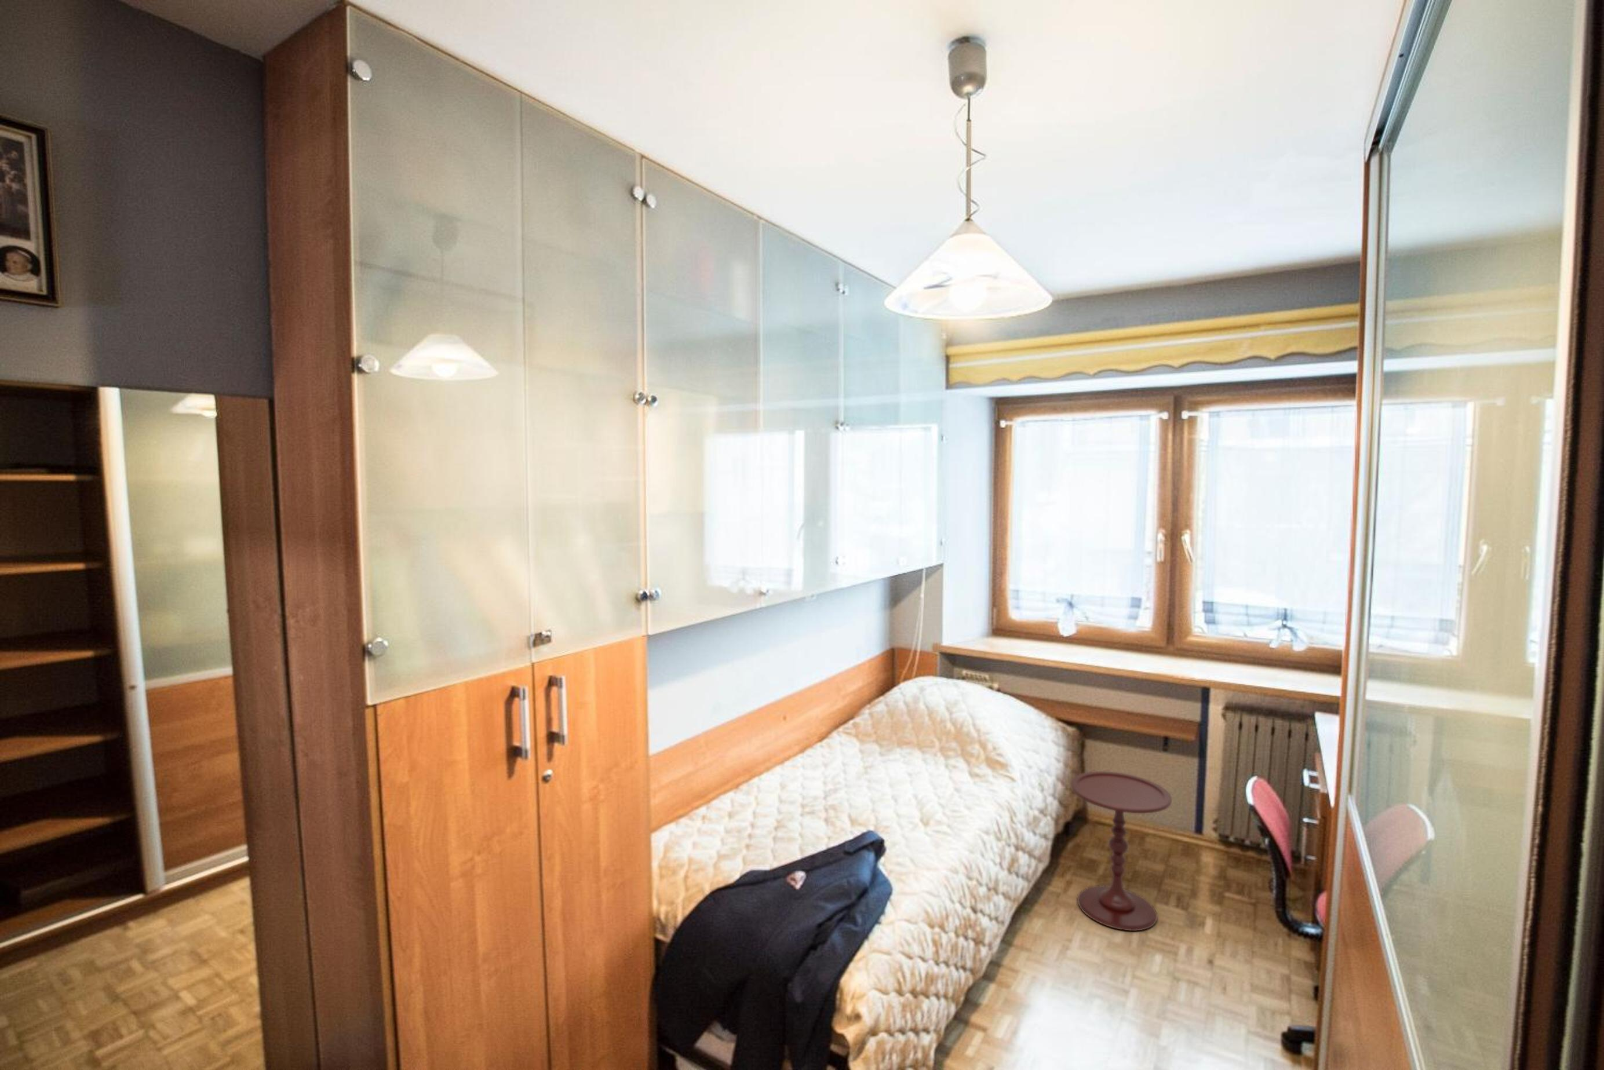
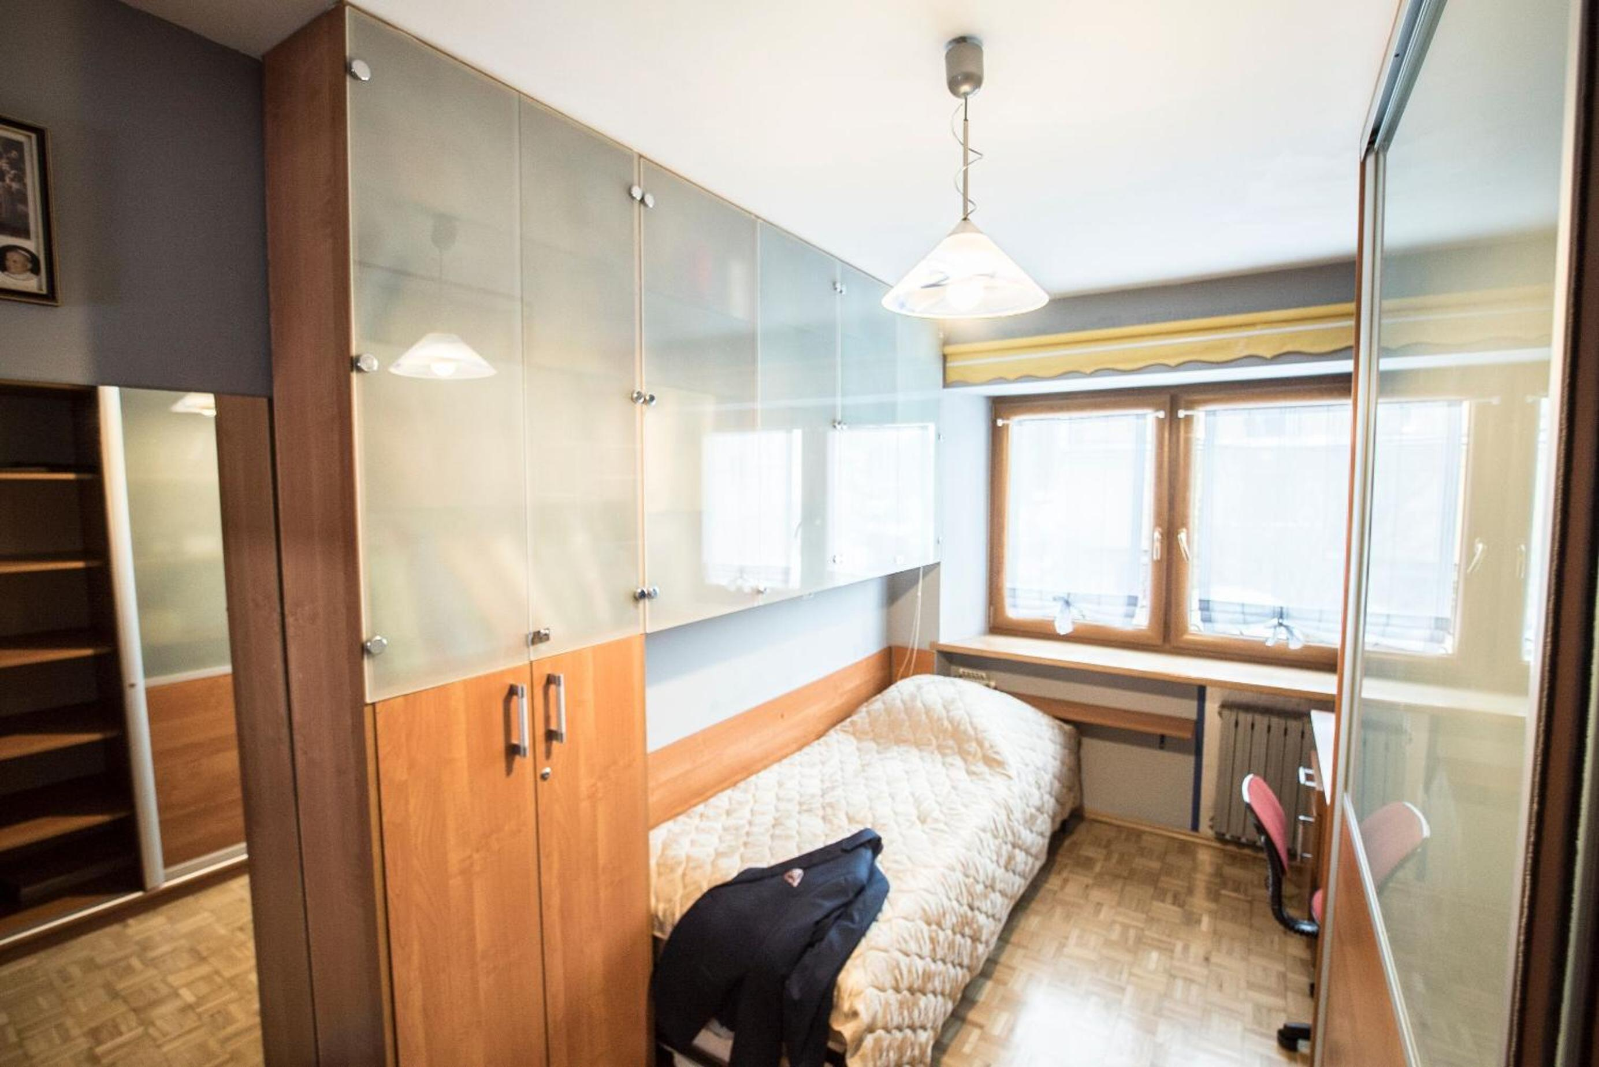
- side table (1118, 849)
